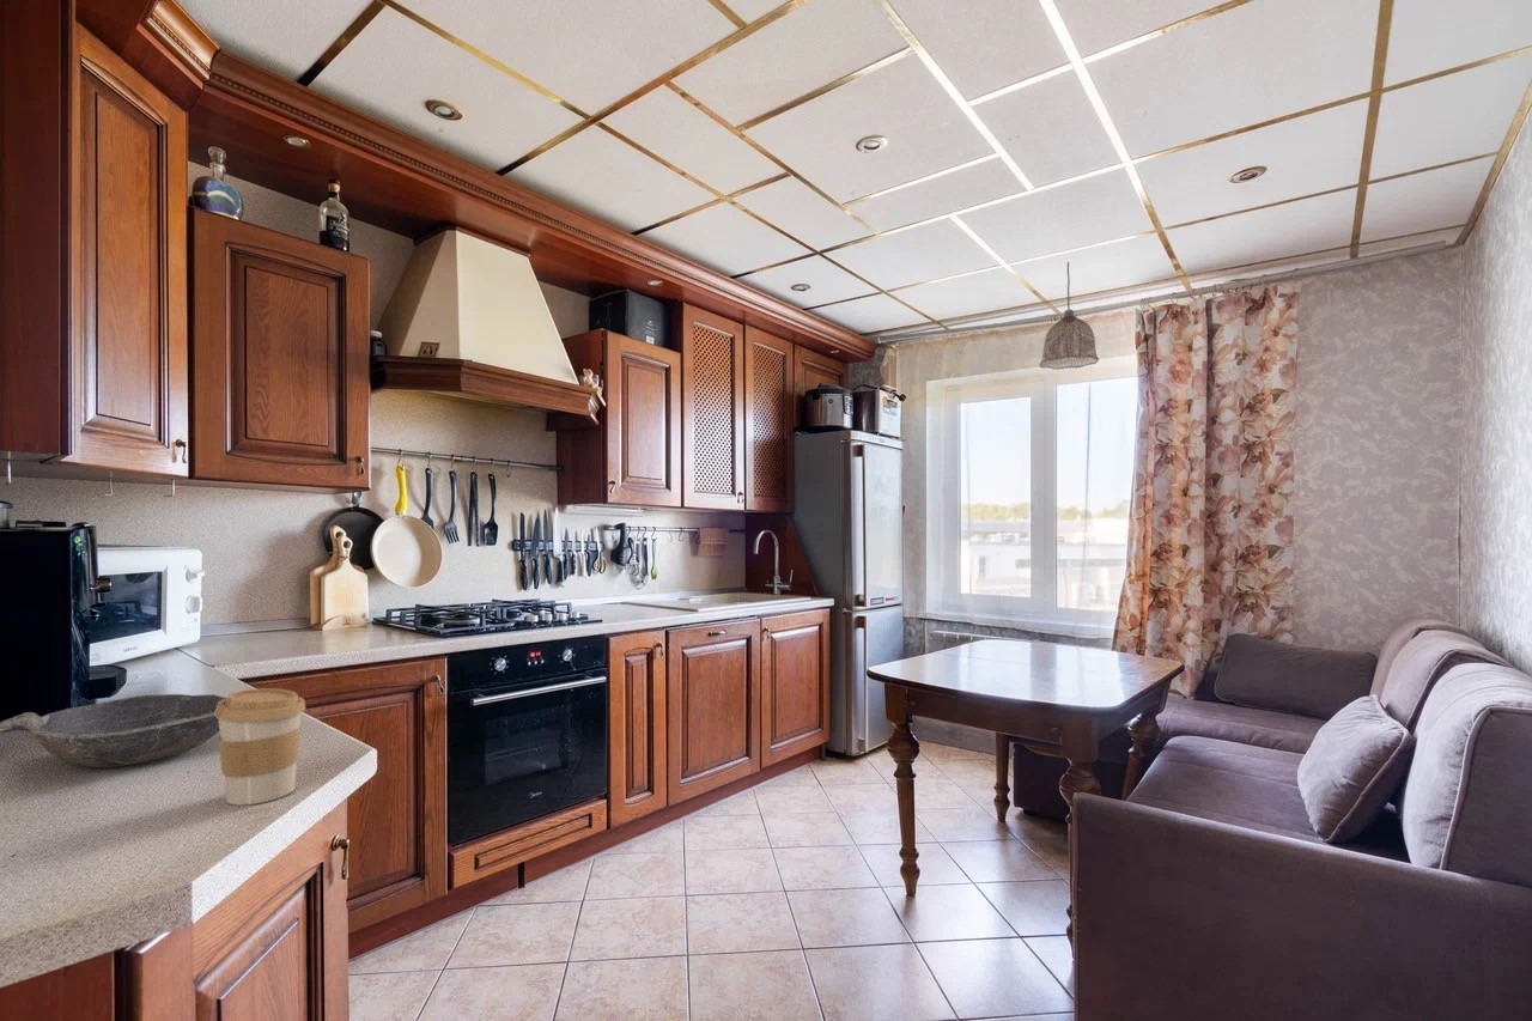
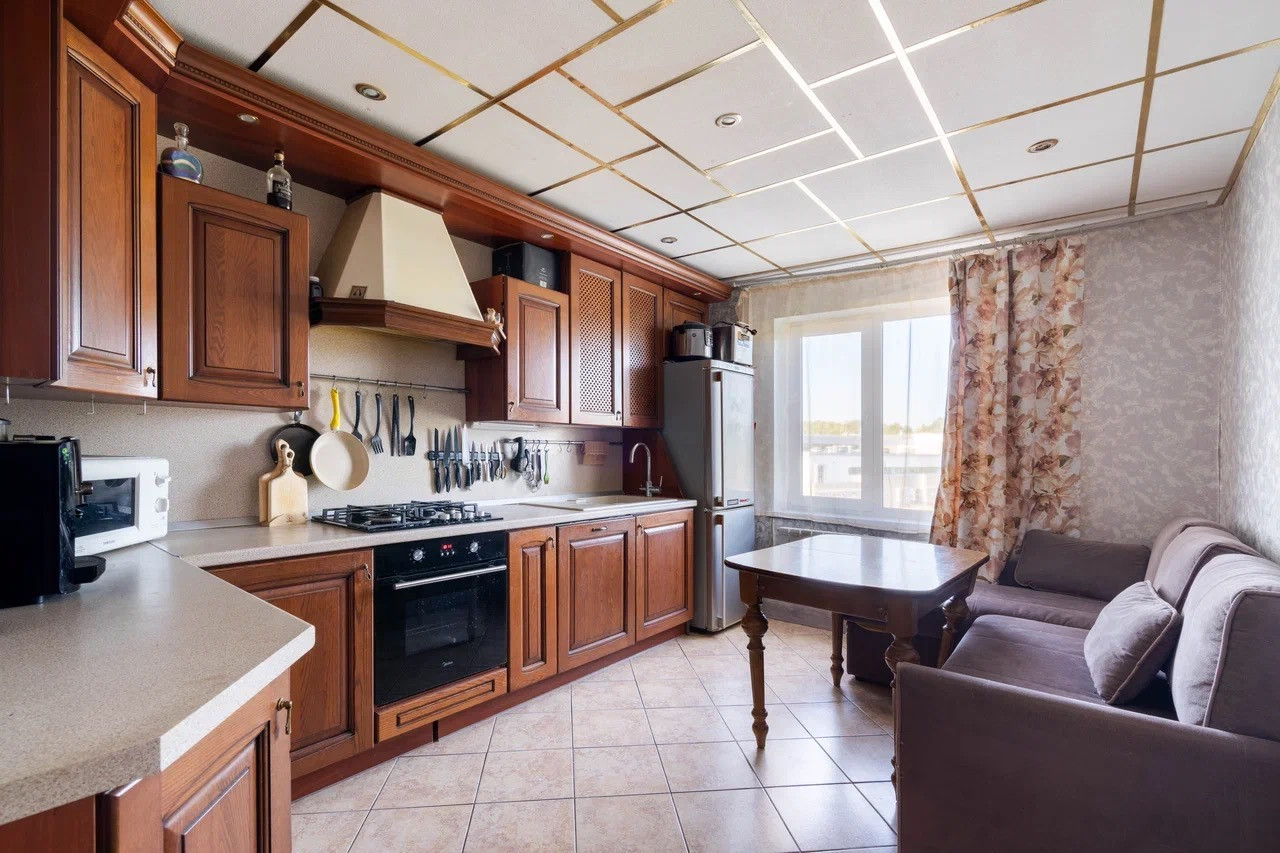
- bowl (135, 725)
- pendant lamp (1068, 312)
- coffee cup (261, 742)
